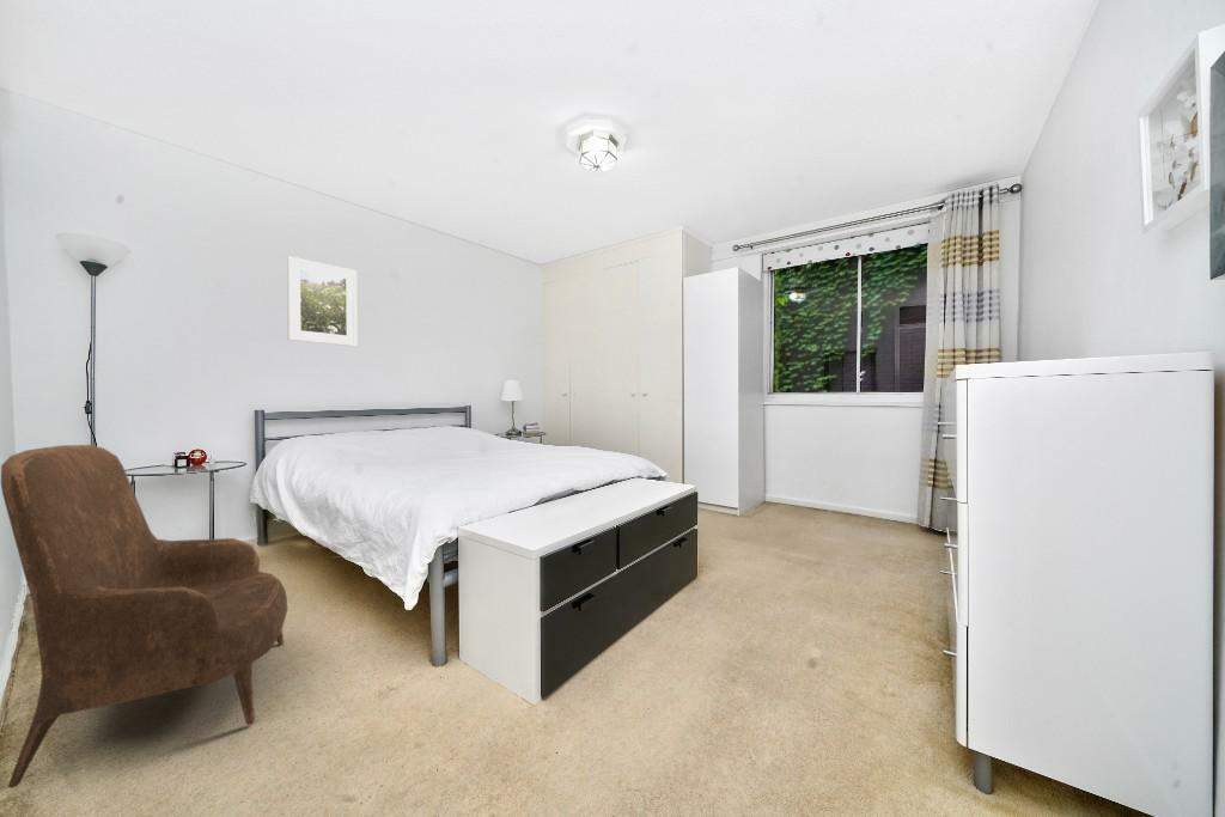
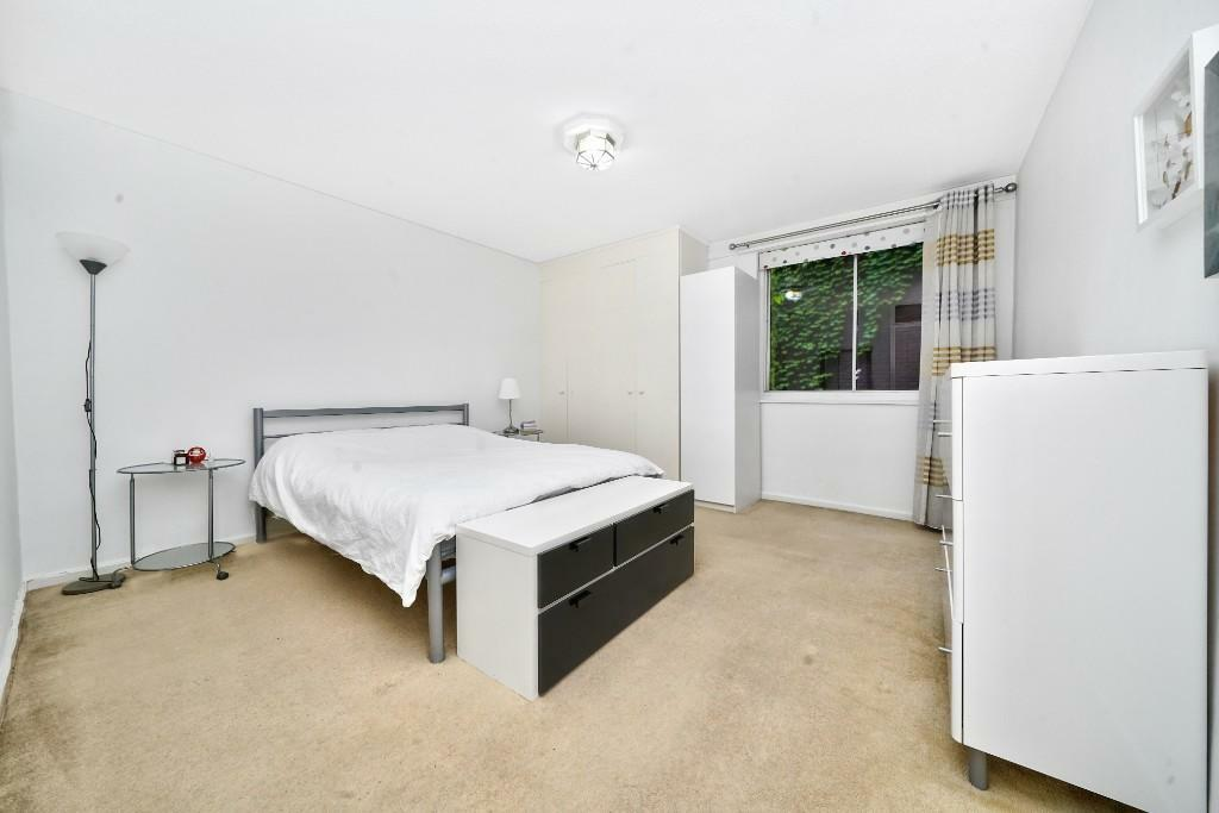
- armchair (175, 572)
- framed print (323, 303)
